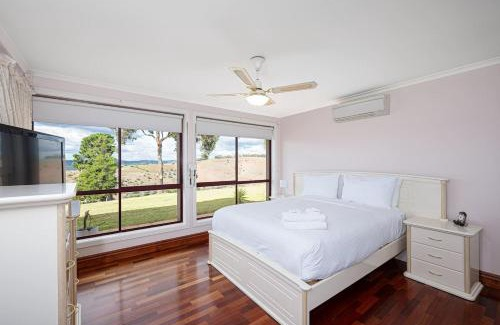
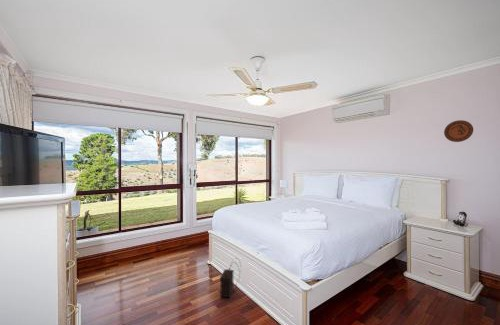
+ satchel (230, 276)
+ decorative plate (458, 131)
